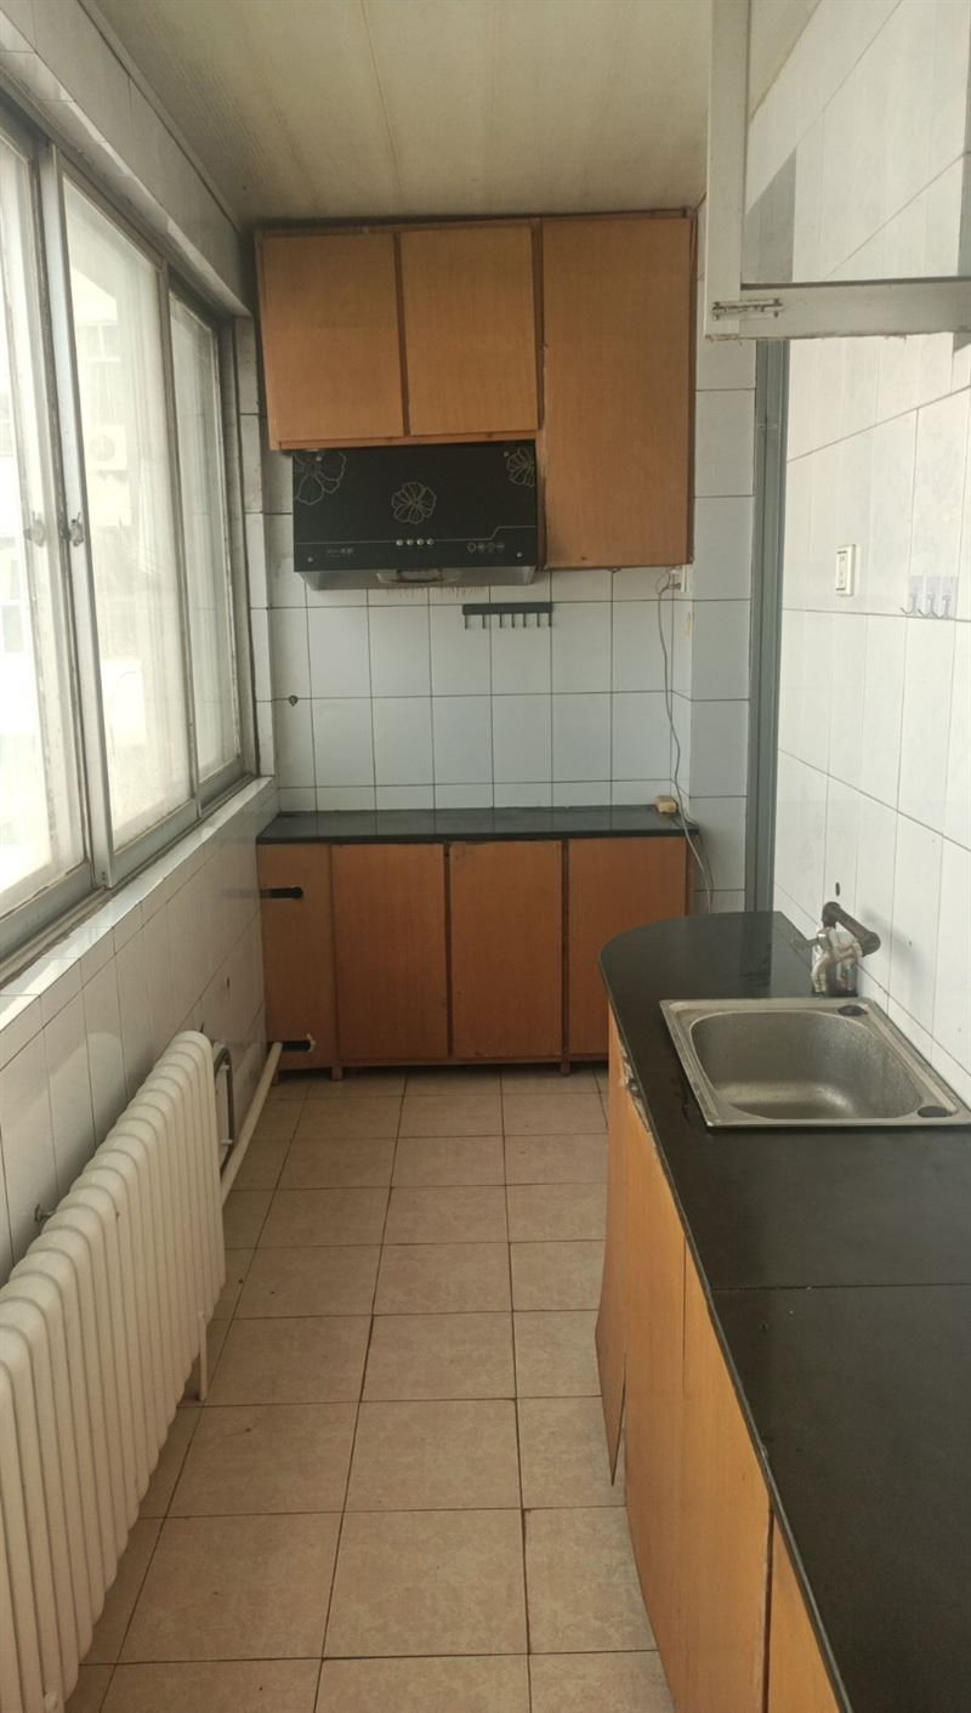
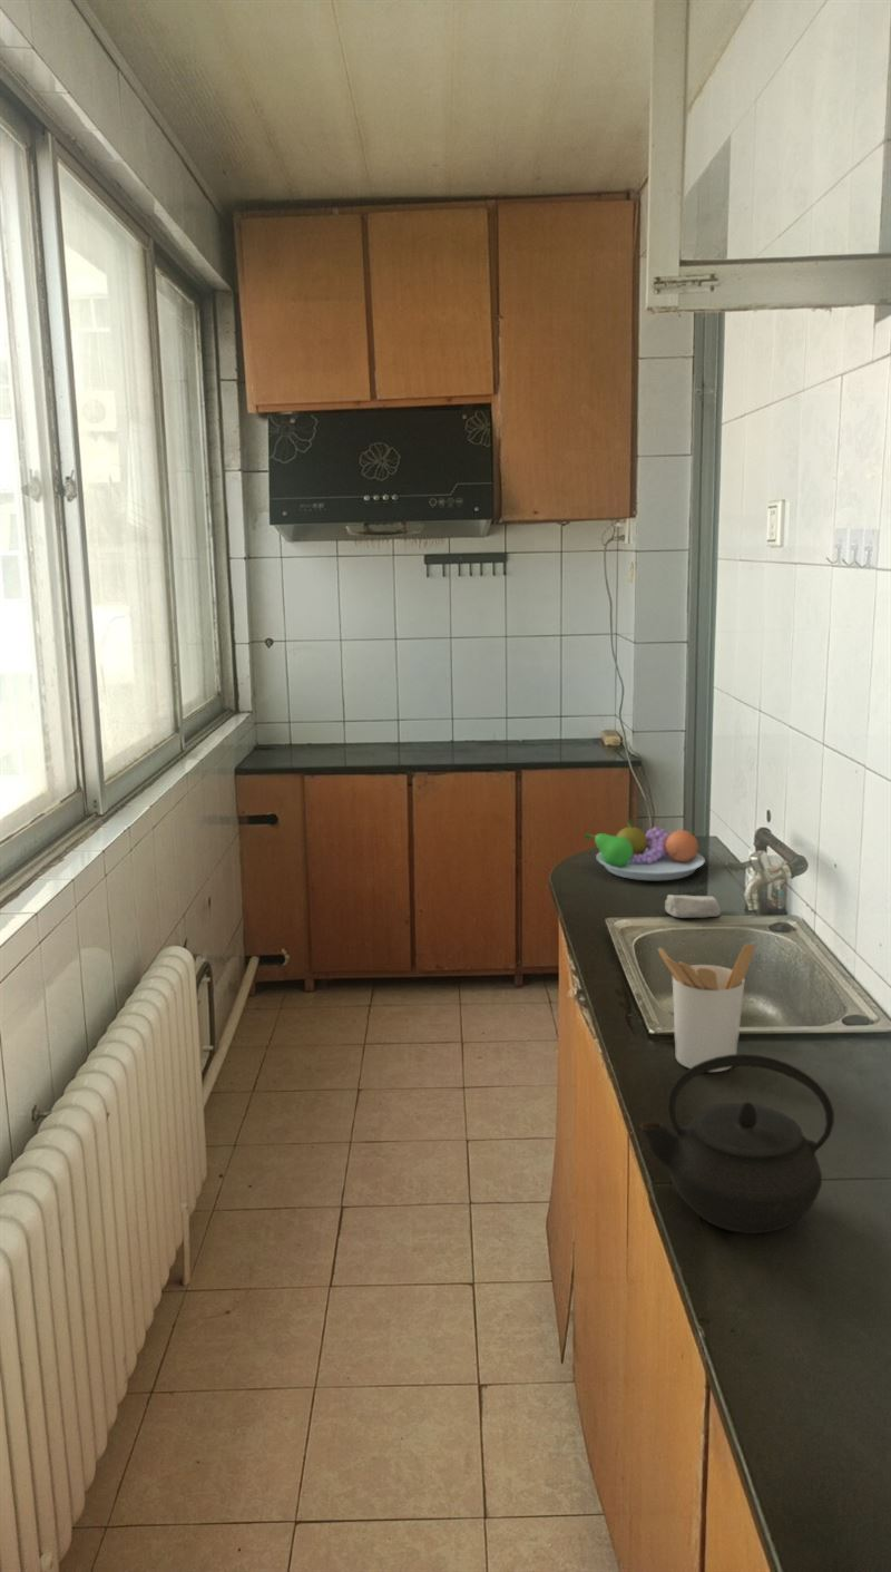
+ fruit bowl (645, 847)
+ soap bar (693, 904)
+ utensil holder (702, 1005)
+ kettle (734, 1131)
